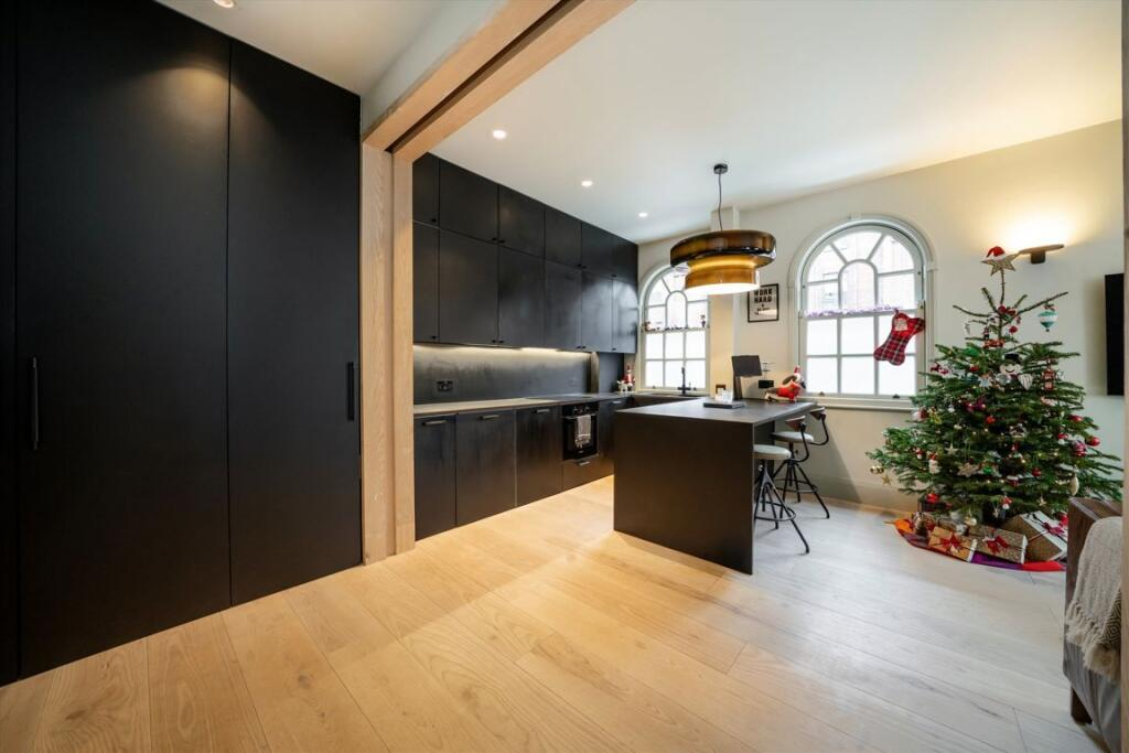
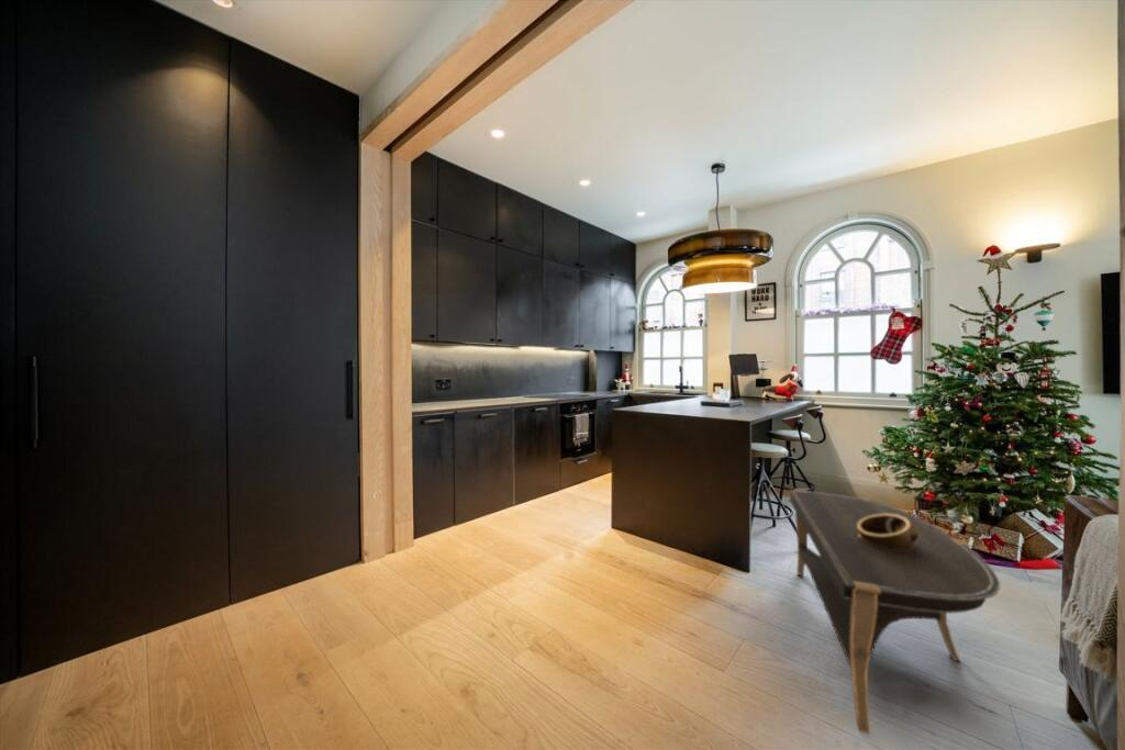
+ coffee table (882, 587)
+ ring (885, 529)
